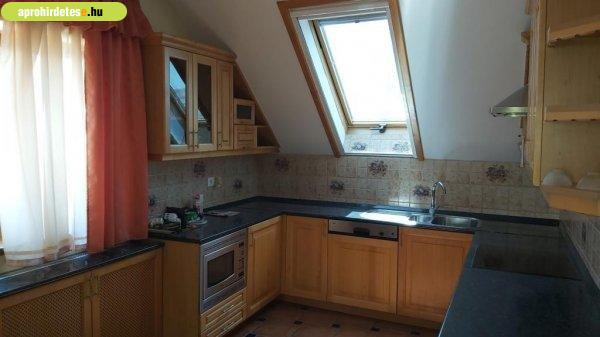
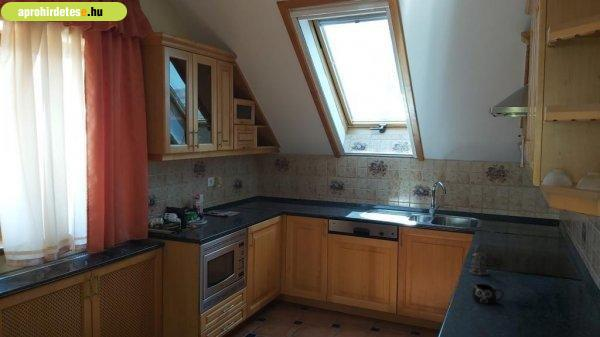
+ pepper shaker (479, 262)
+ mug (487, 294)
